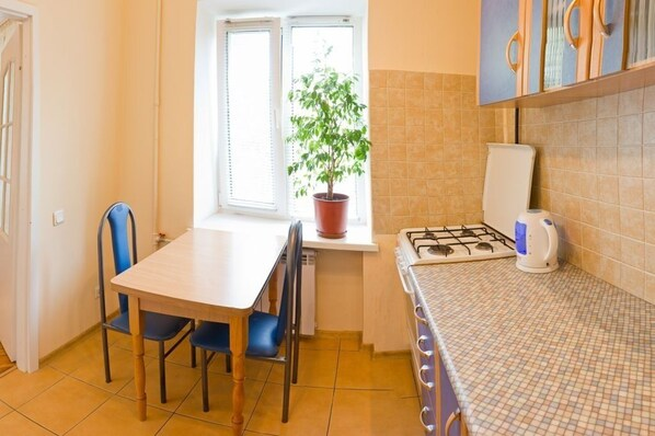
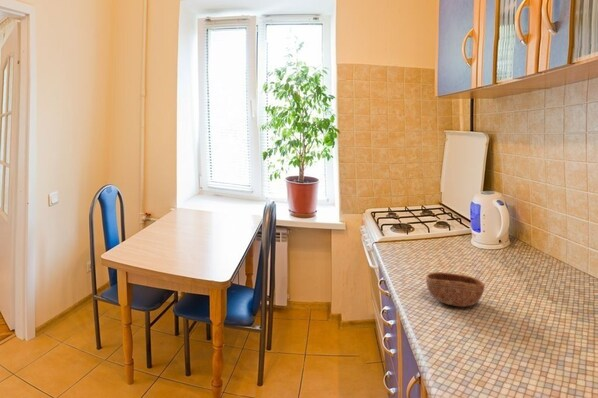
+ bowl (454, 289)
